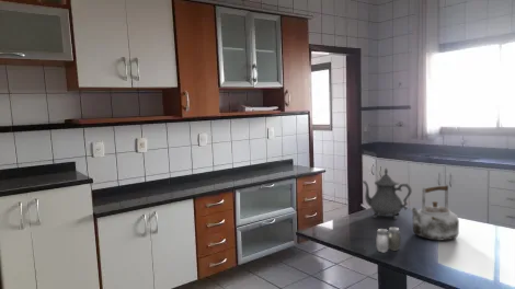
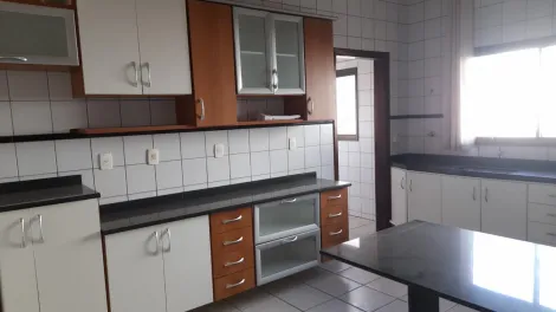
- salt and pepper shaker (388, 239)
- teapot (386, 192)
- kettle (431, 211)
